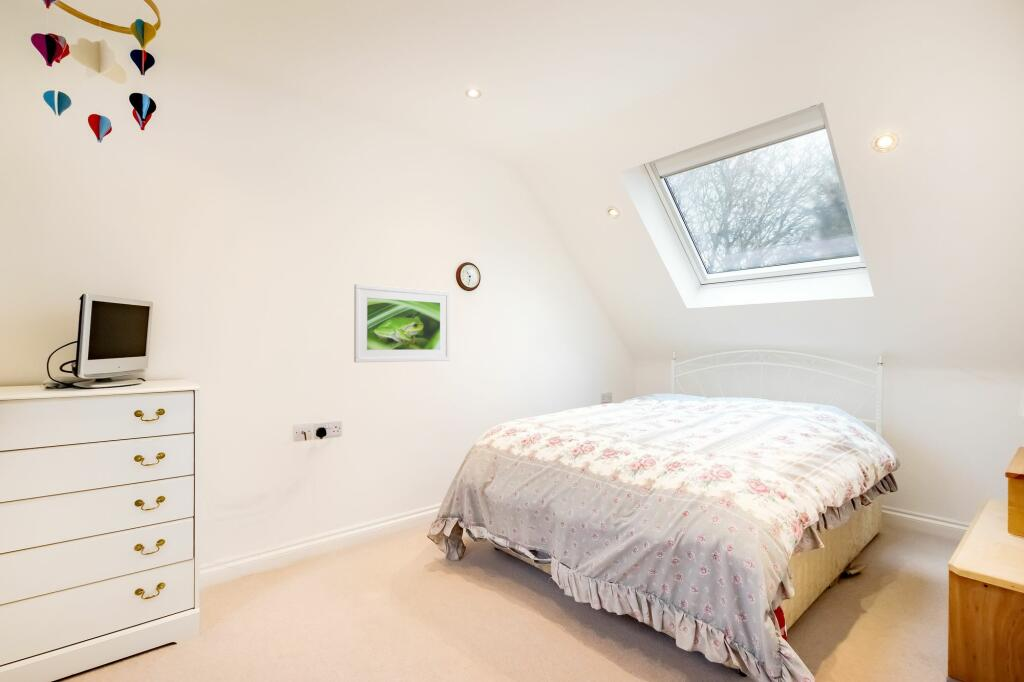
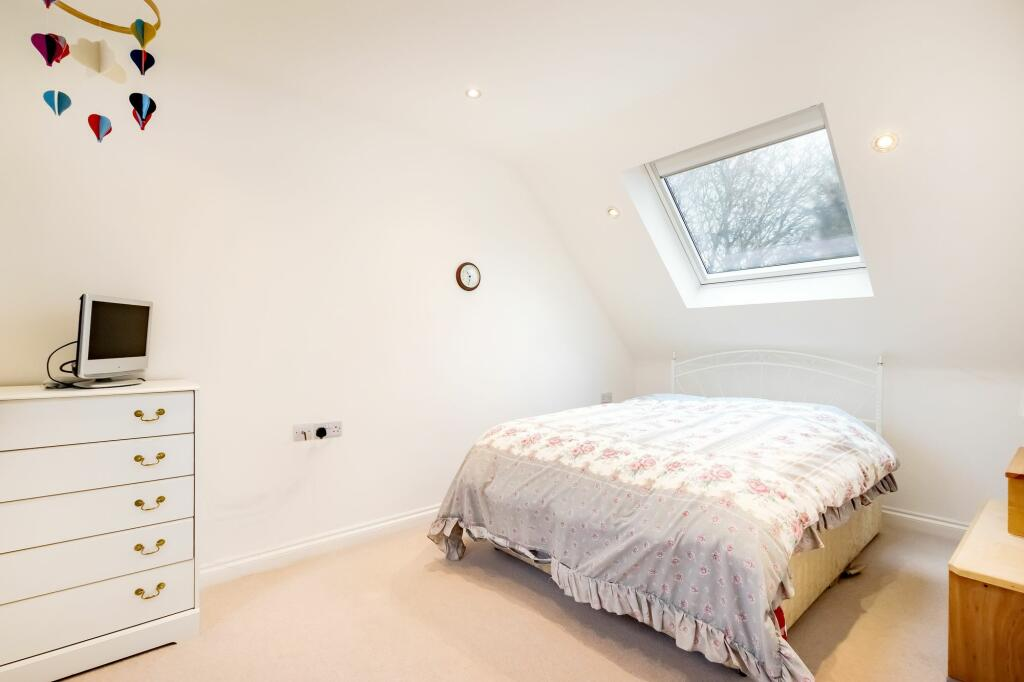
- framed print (405, 325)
